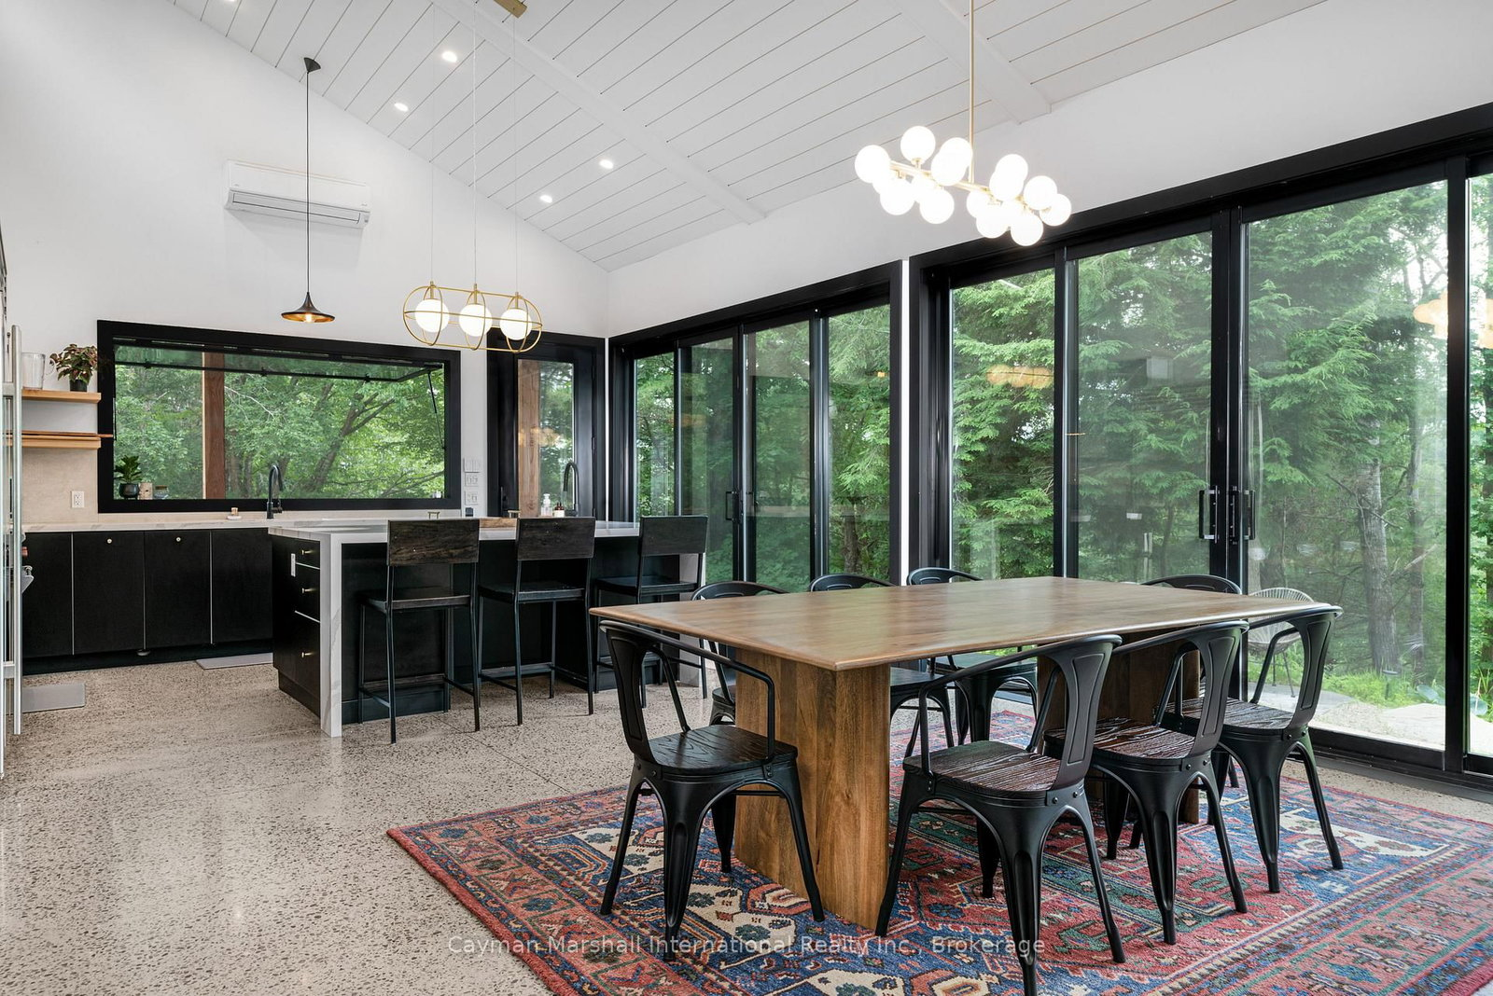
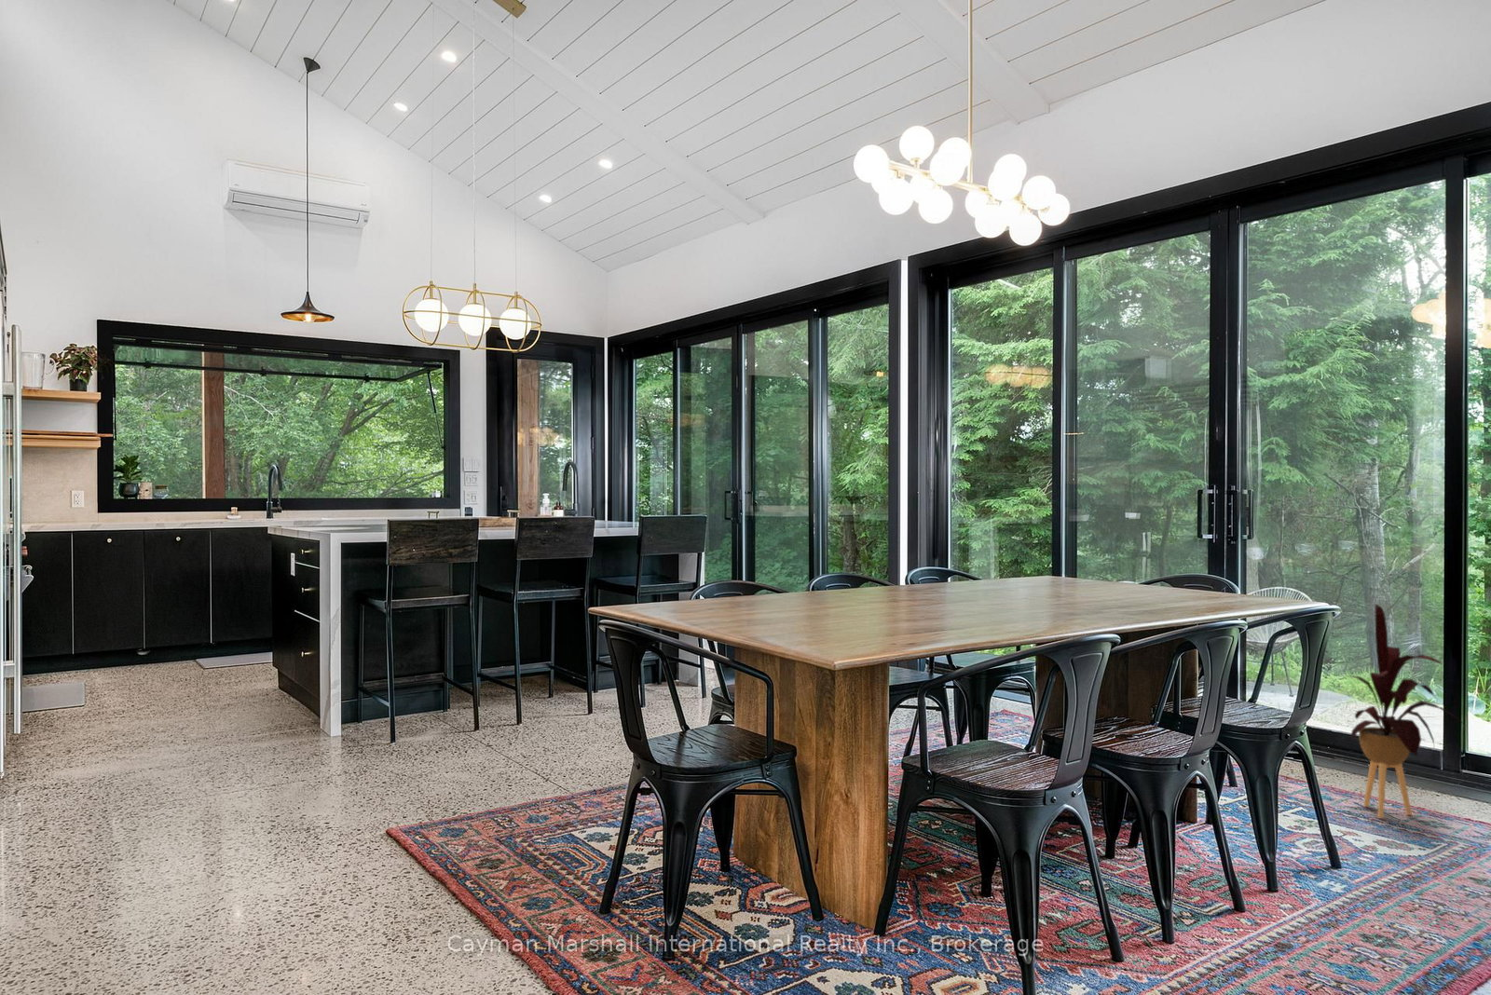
+ house plant (1396, 710)
